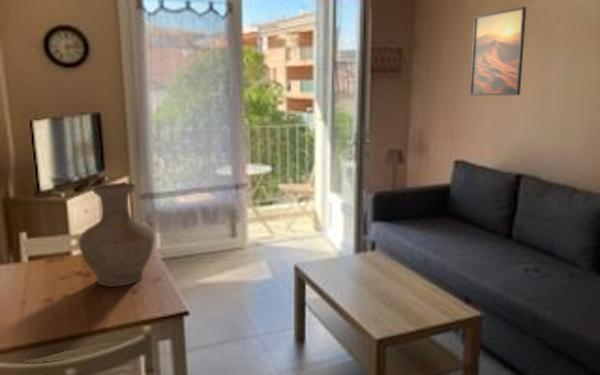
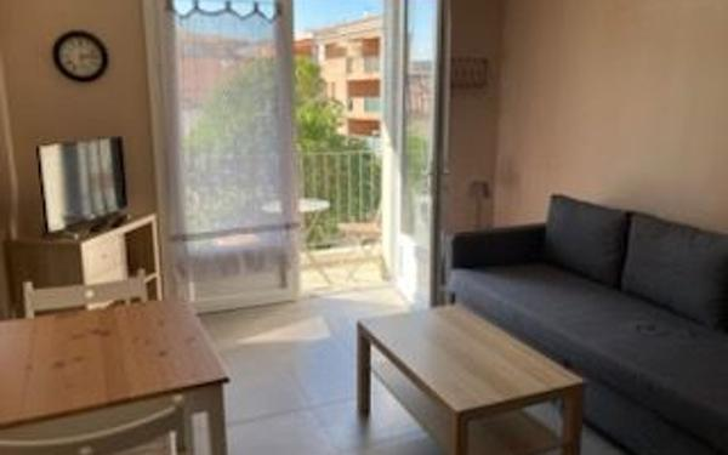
- vase (117, 233)
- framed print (496, 54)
